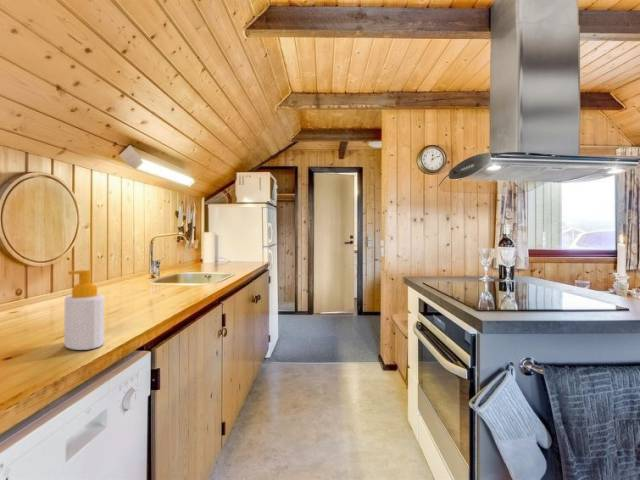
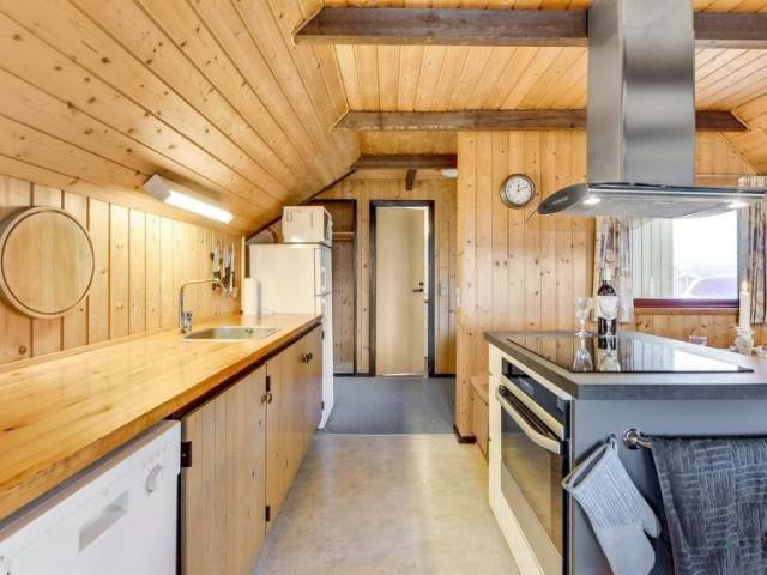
- soap bottle (84, 307)
